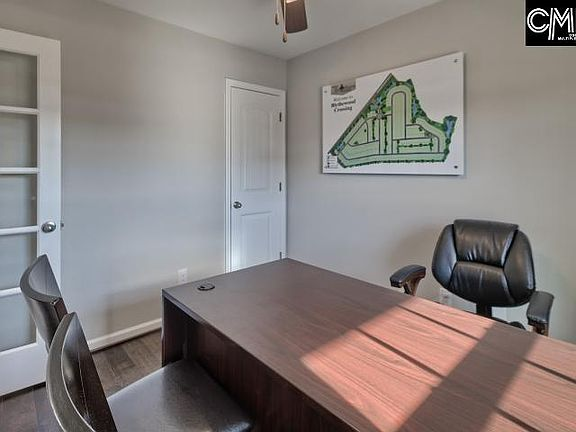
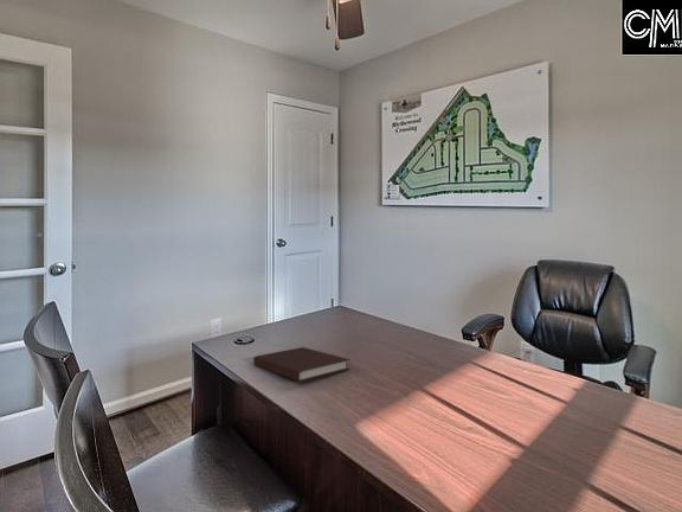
+ notebook (301, 363)
